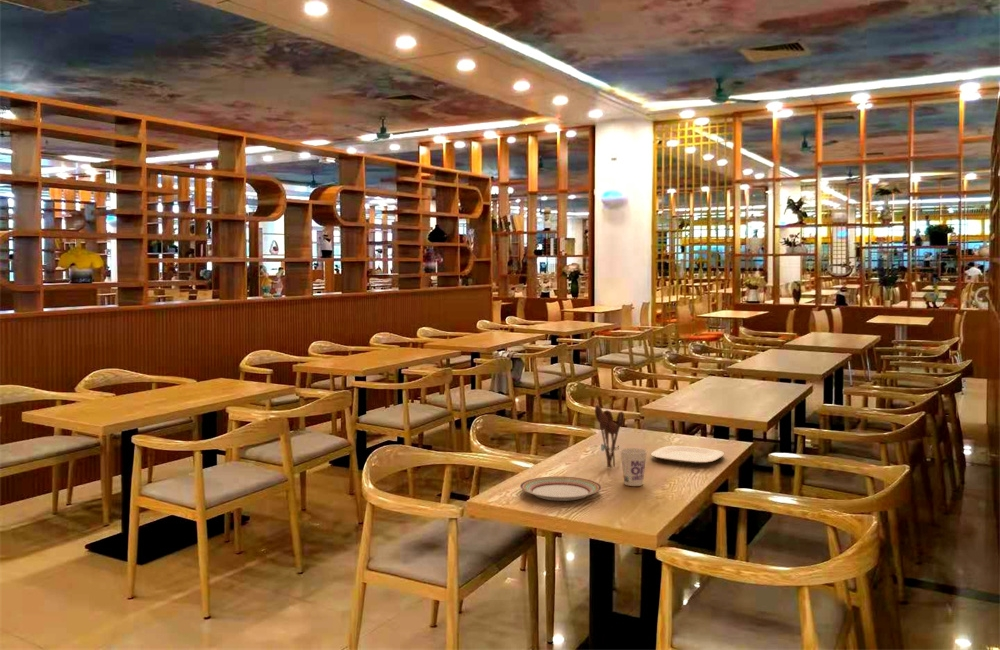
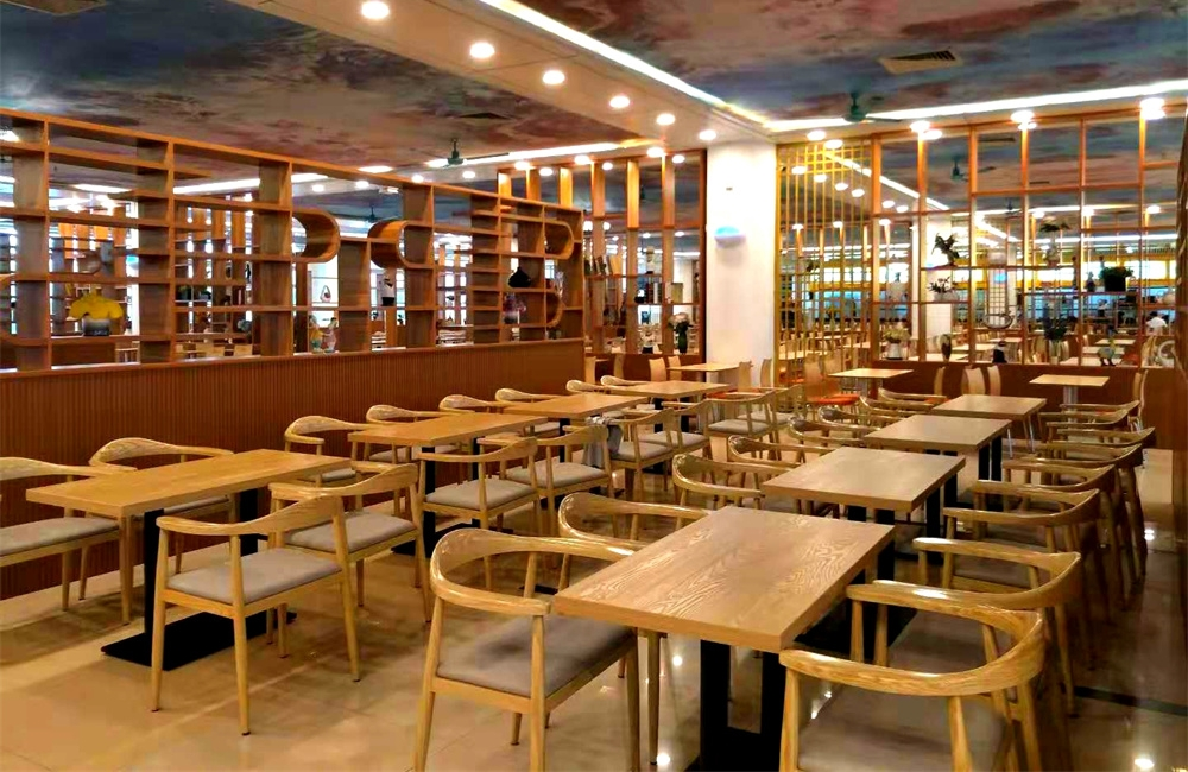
- plate (687, 455)
- plate (560, 489)
- utensil holder (608, 436)
- cup (633, 467)
